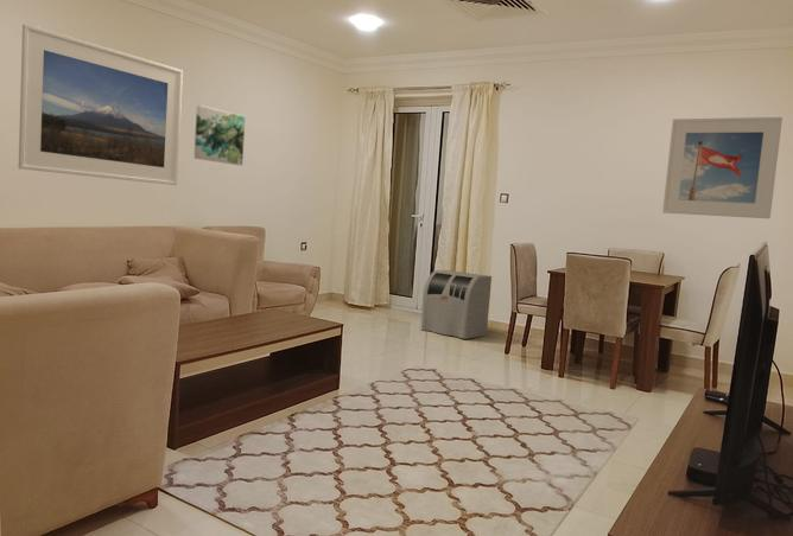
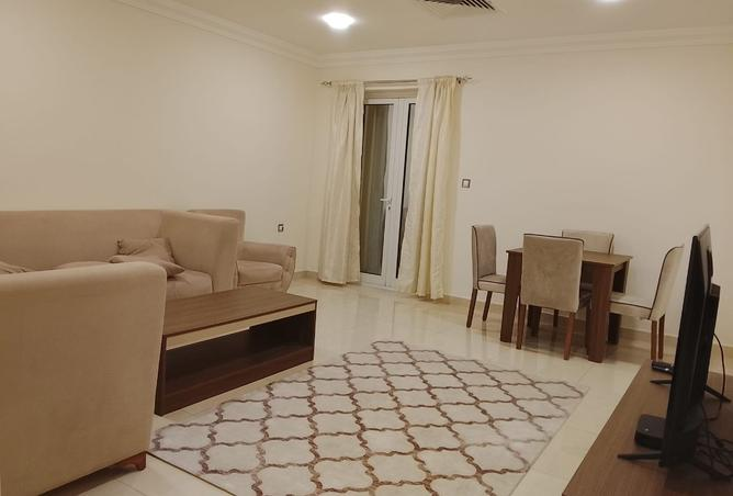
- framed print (108, 114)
- hand dryer (455, 302)
- wall art (220, 136)
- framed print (719, 167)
